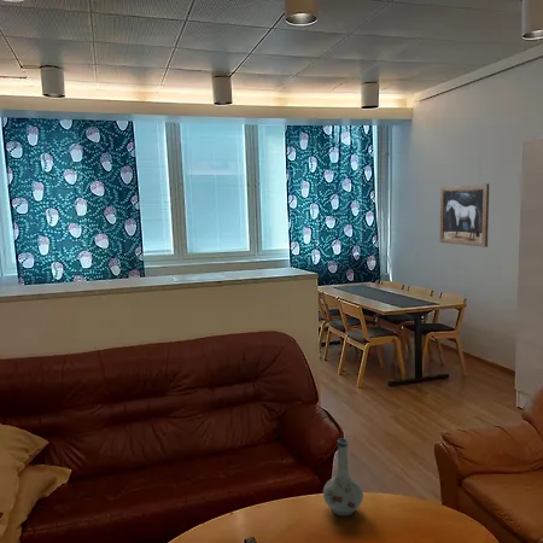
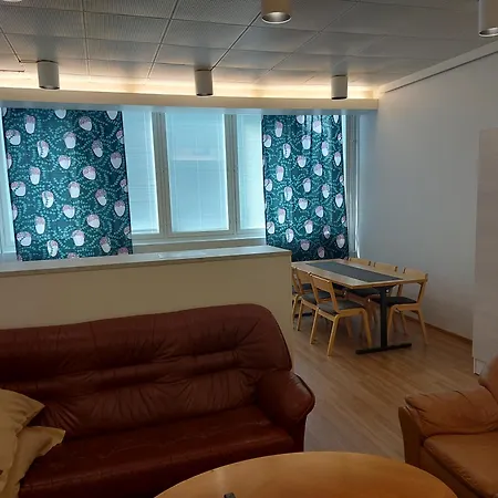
- wall art (462, 215)
- vase (343, 474)
